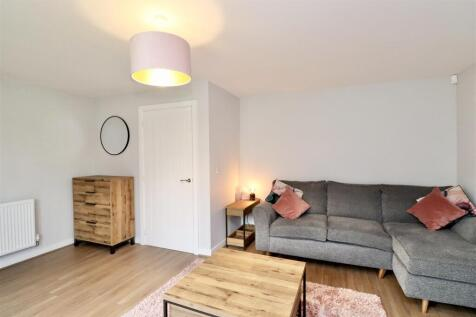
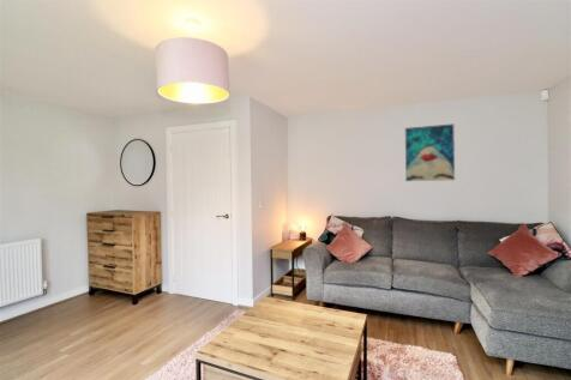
+ wall art (428, 153)
